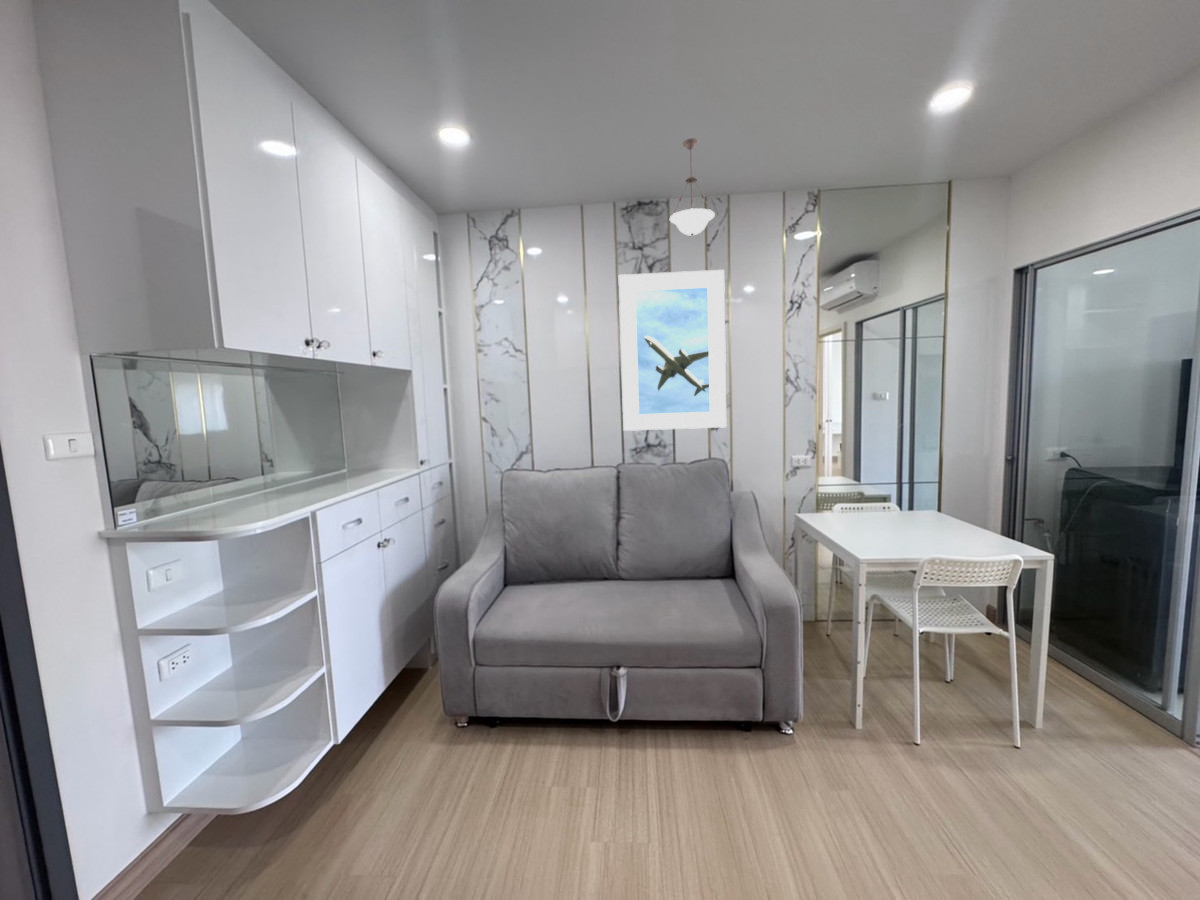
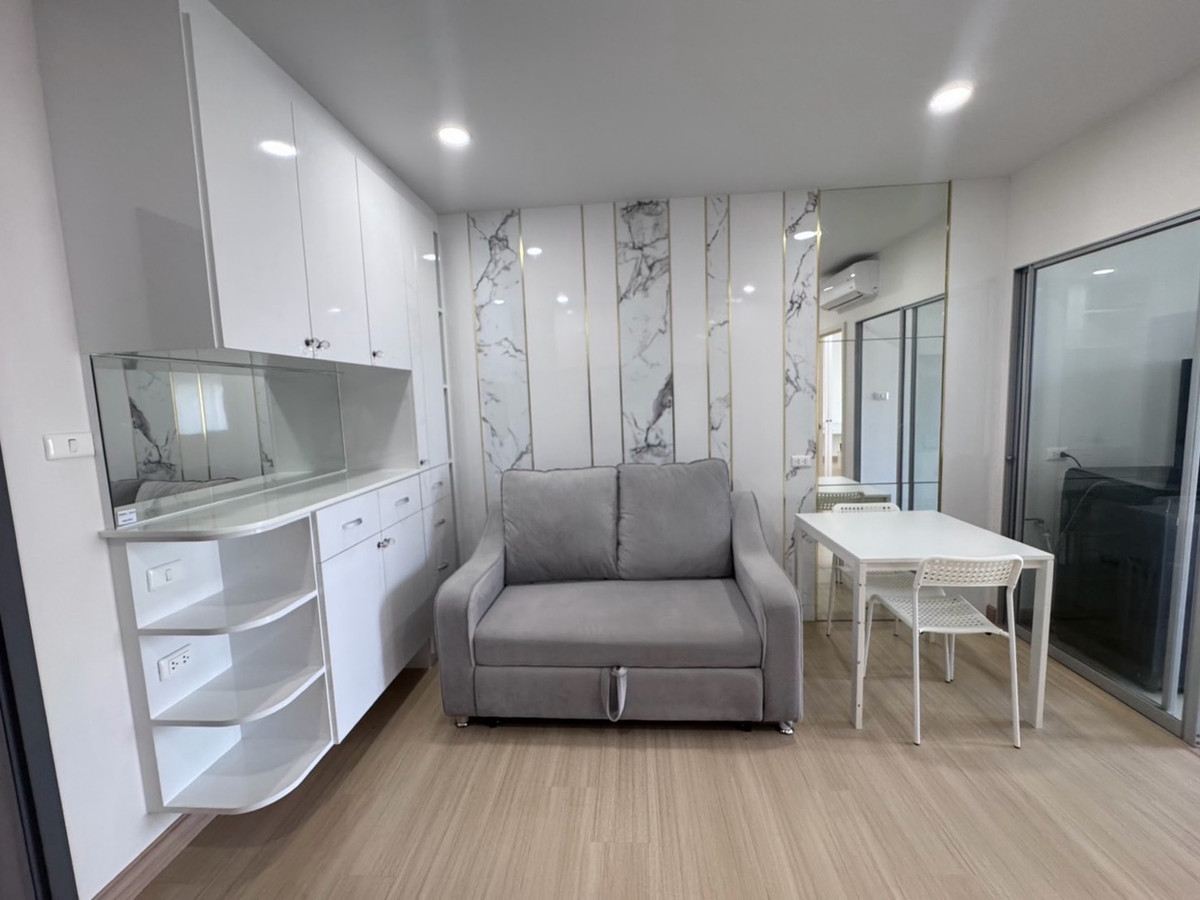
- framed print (672, 351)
- pendant light (691, 189)
